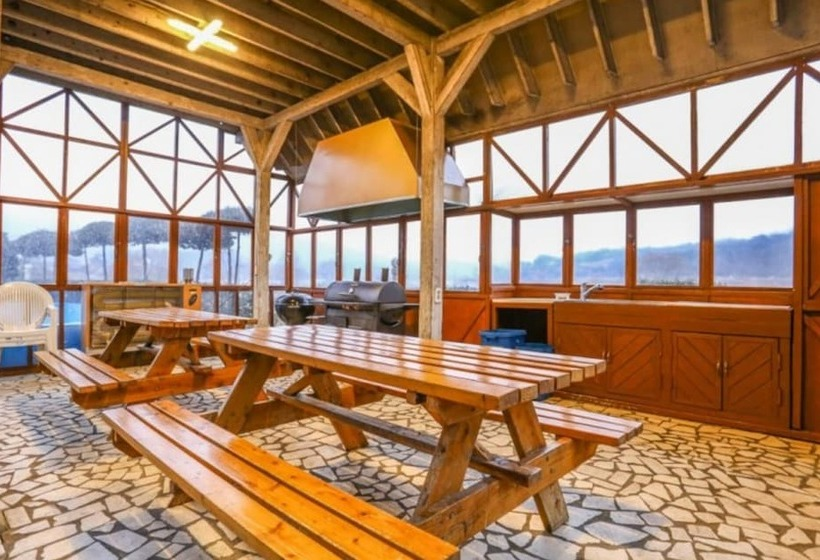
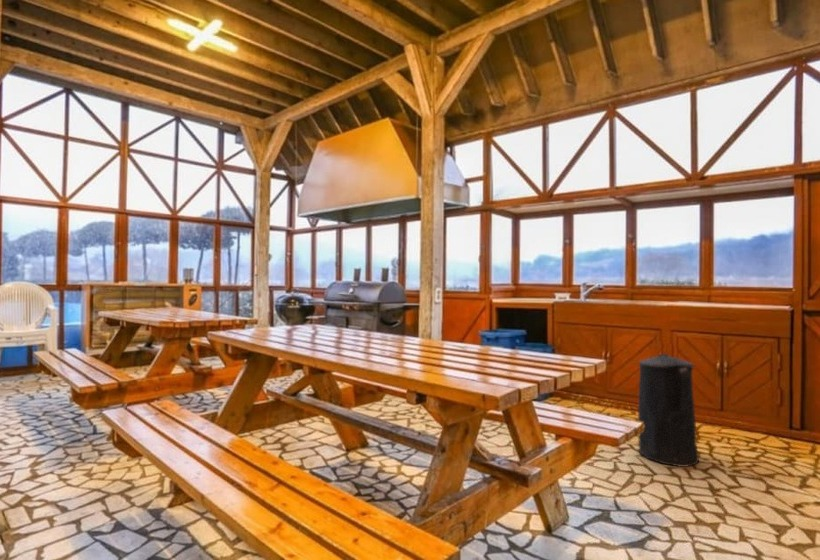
+ trash can (671, 405)
